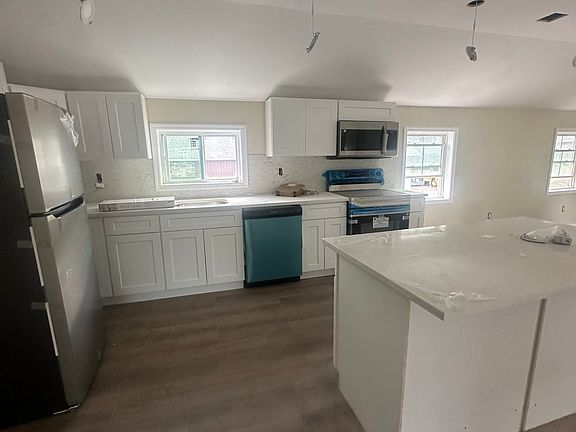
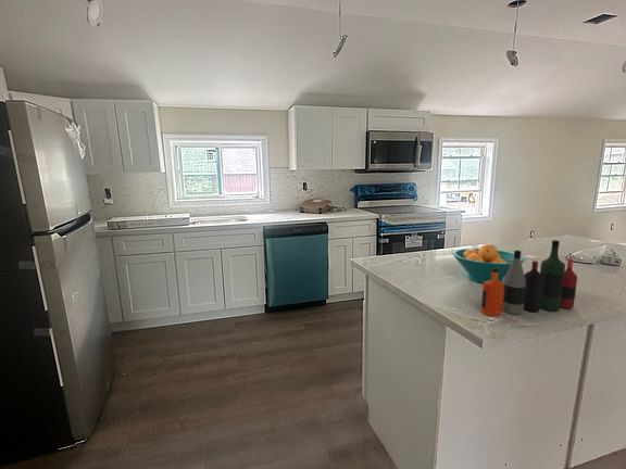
+ bottle collection (530, 276)
+ fruit bowl (486, 262)
